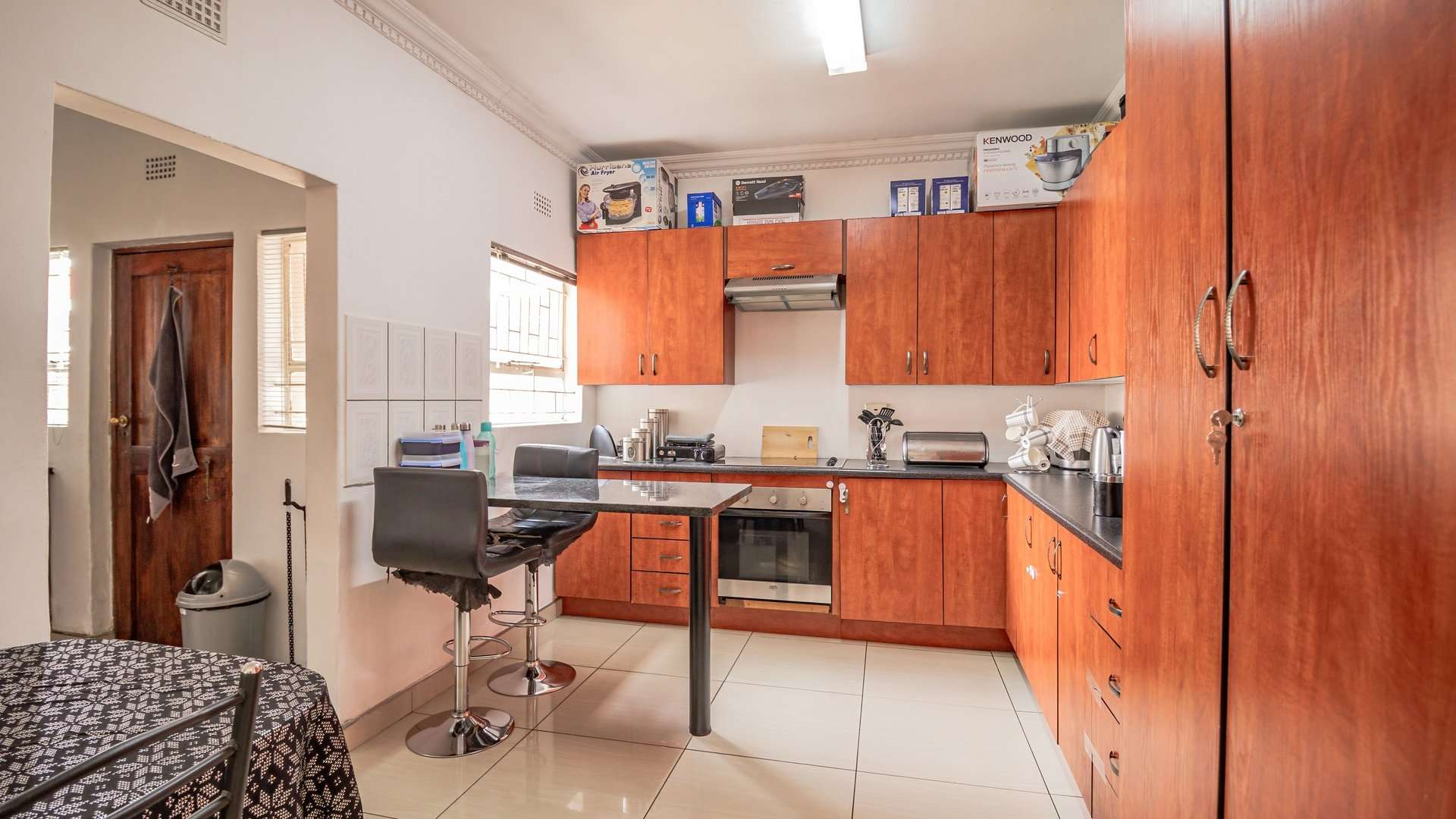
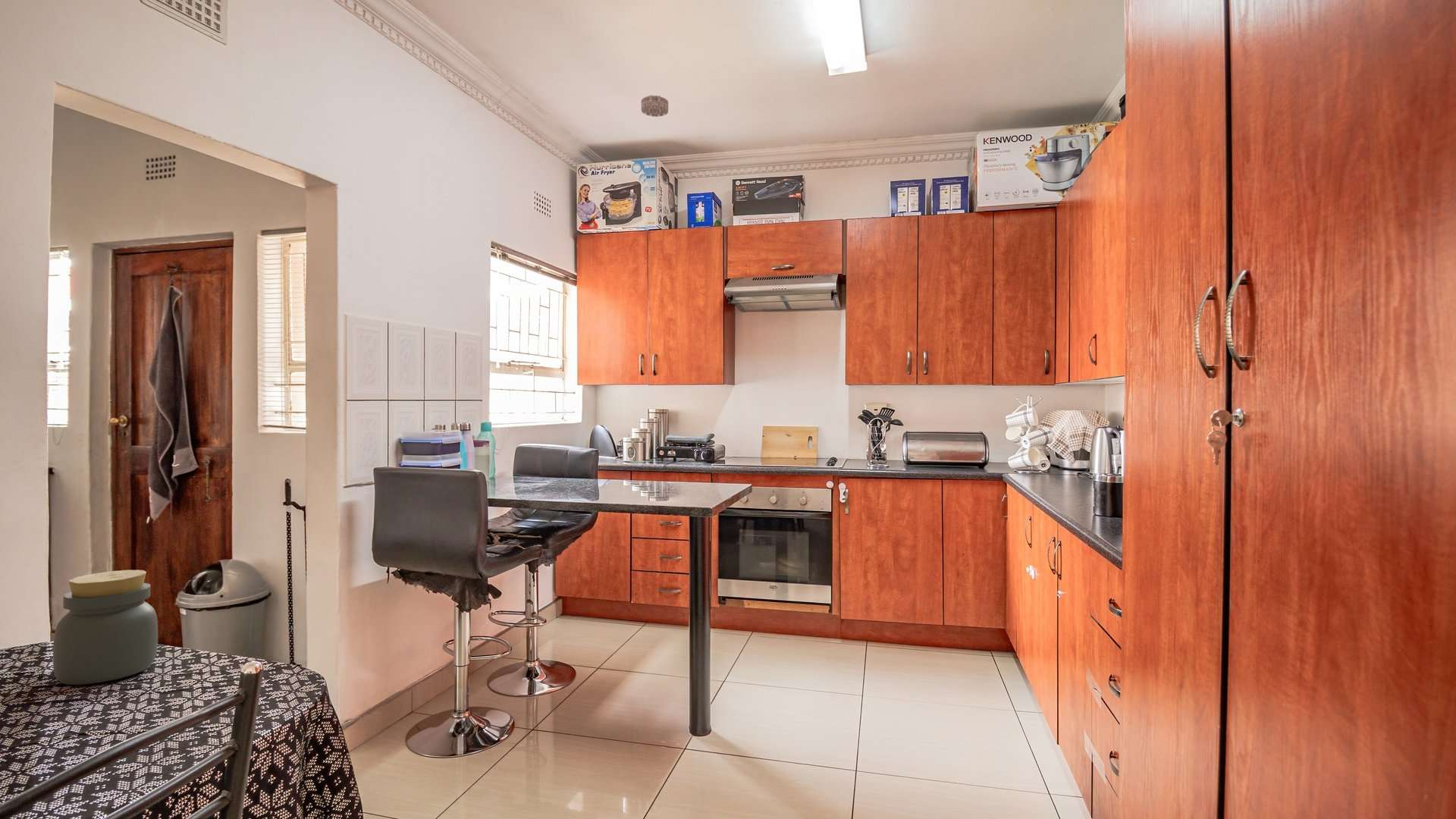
+ jar (107, 623)
+ smoke detector (654, 105)
